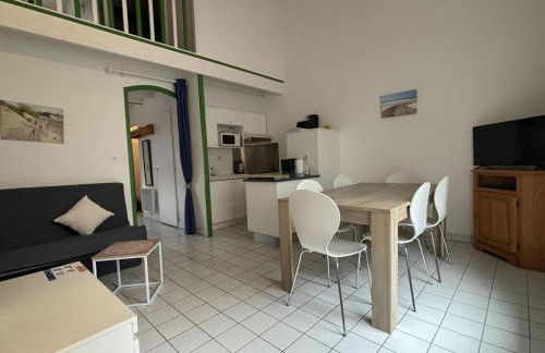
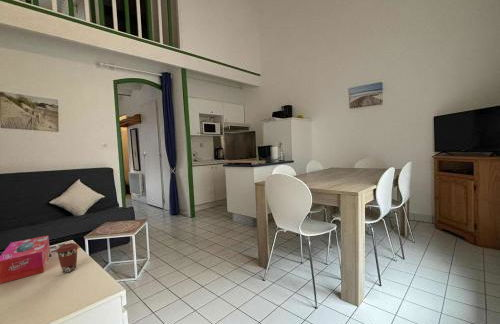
+ tissue box (26, 256)
+ coffee cup (68, 257)
